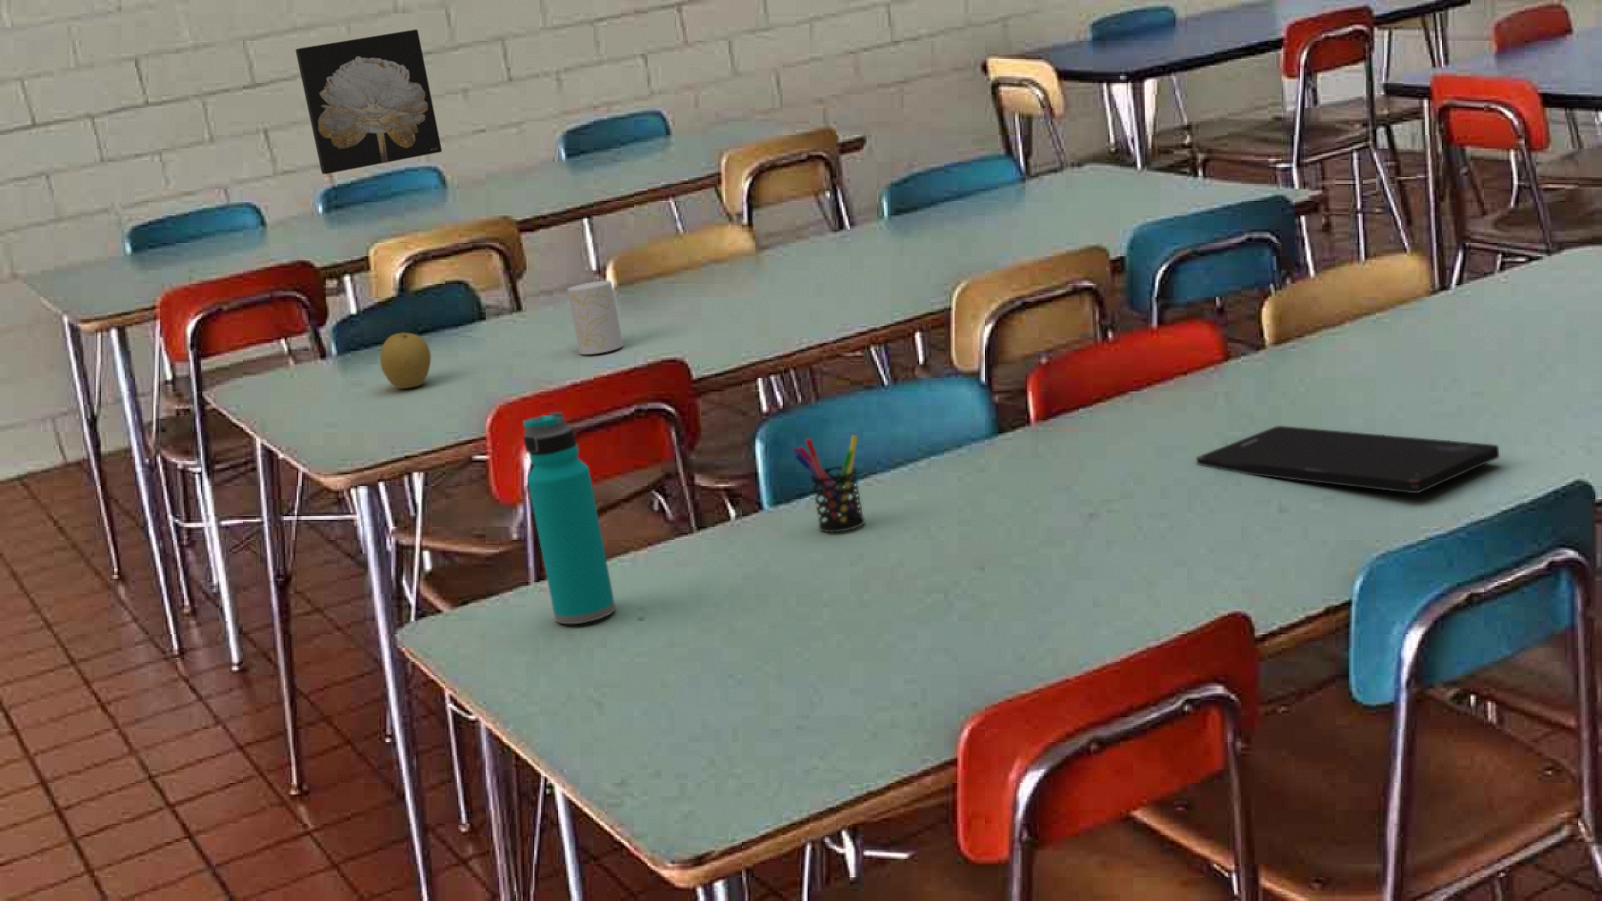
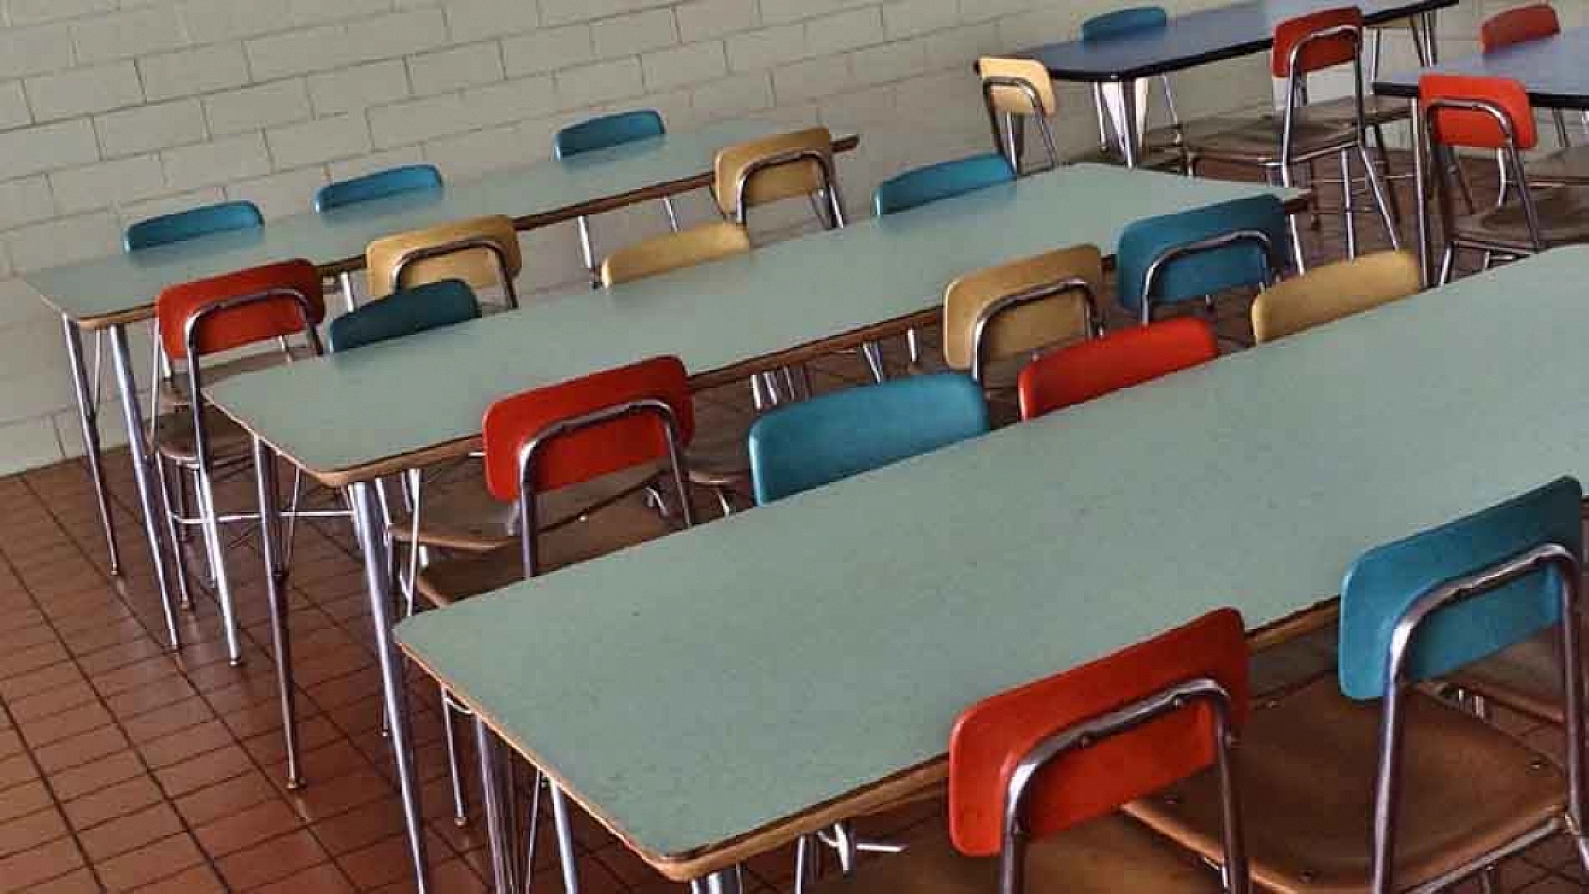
- fruit (406, 360)
- water bottle (566, 515)
- wall art (370, 101)
- cup (595, 317)
- pen holder (835, 480)
- smartphone (1342, 458)
